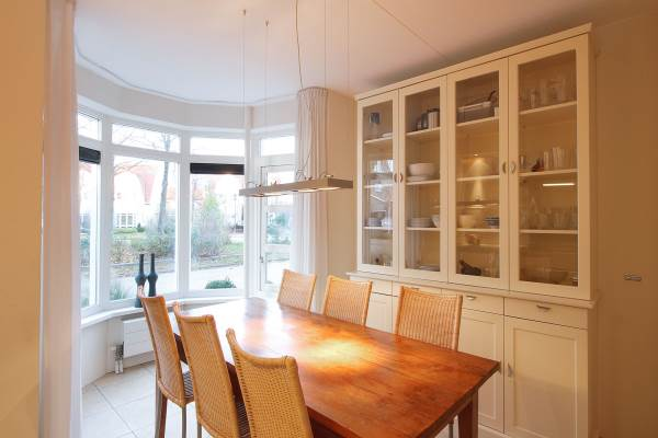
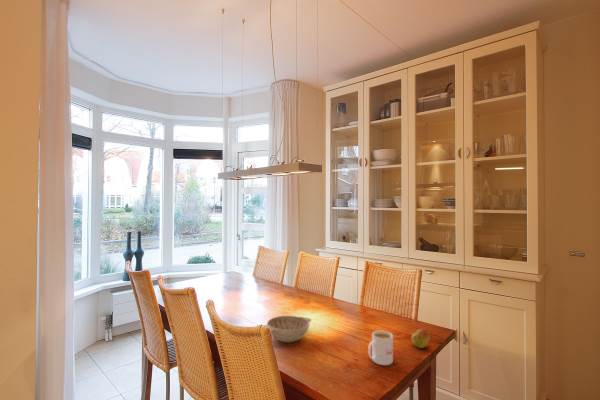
+ decorative bowl (288, 330)
+ mug (379, 348)
+ apple (420, 338)
